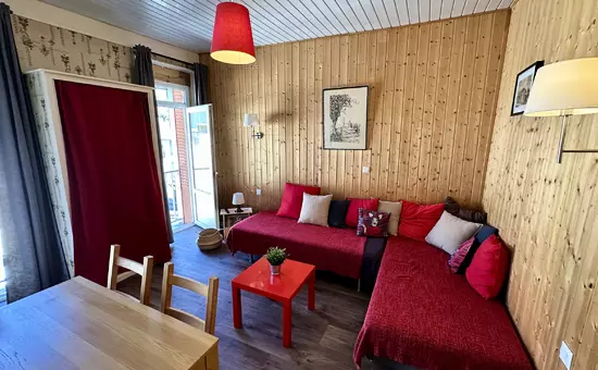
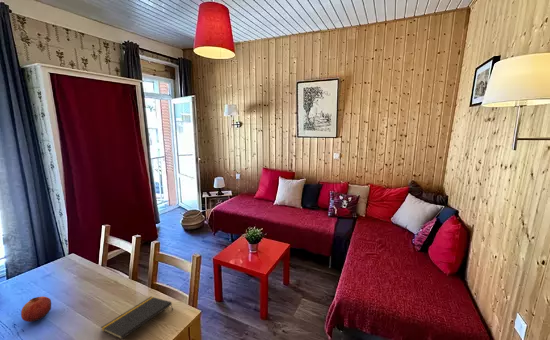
+ fruit (36, 308)
+ notepad (138, 315)
